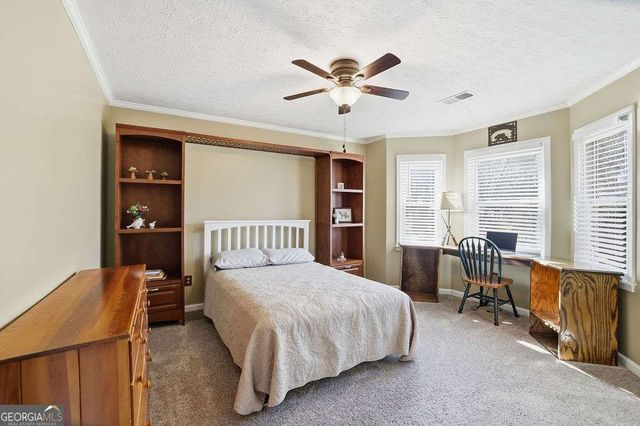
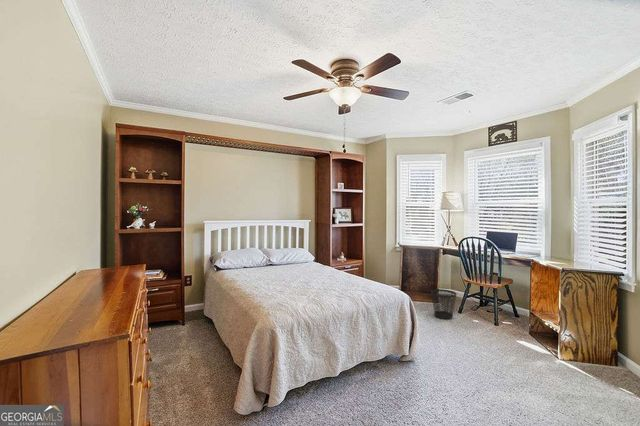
+ wastebasket (443, 304)
